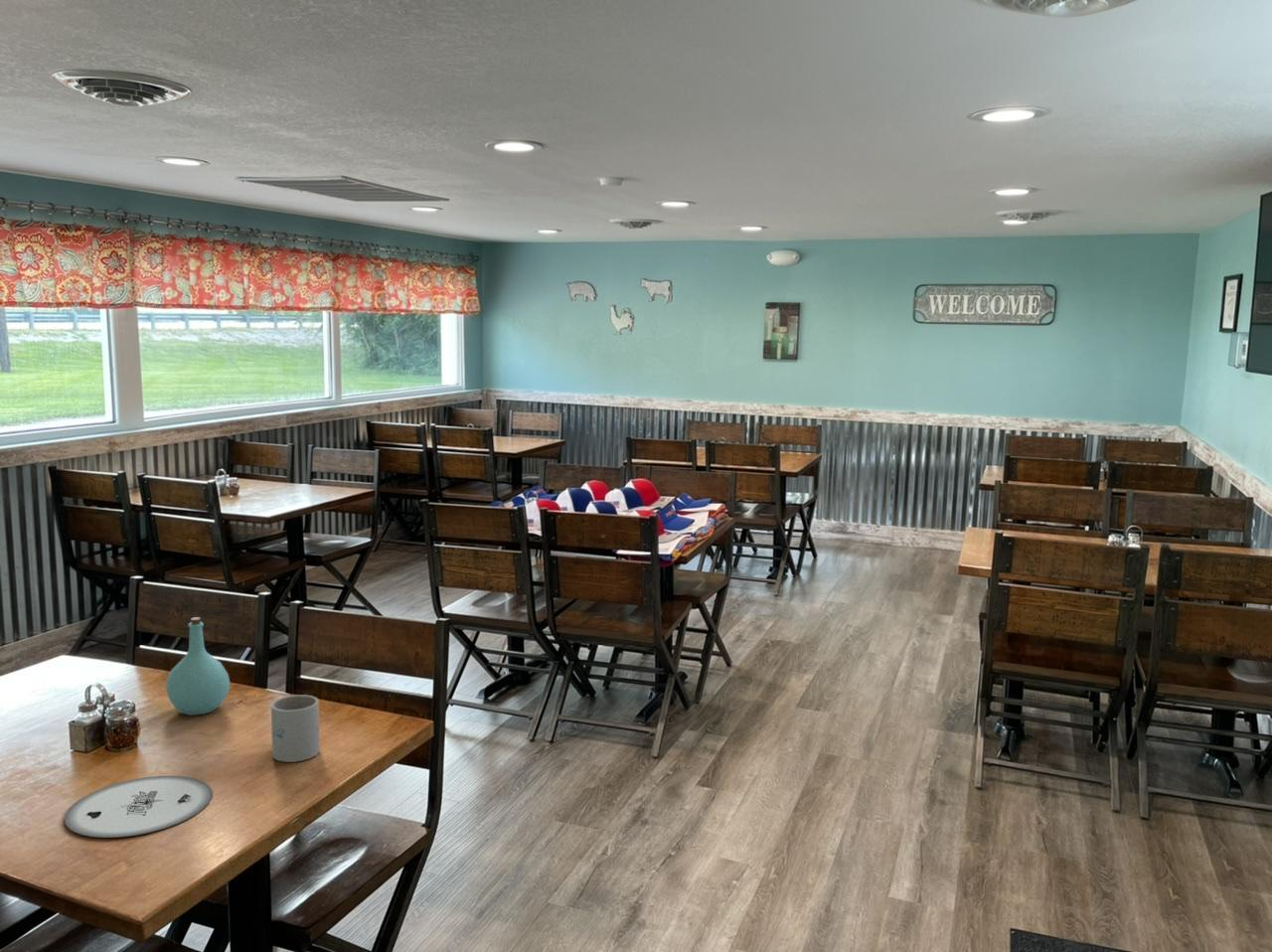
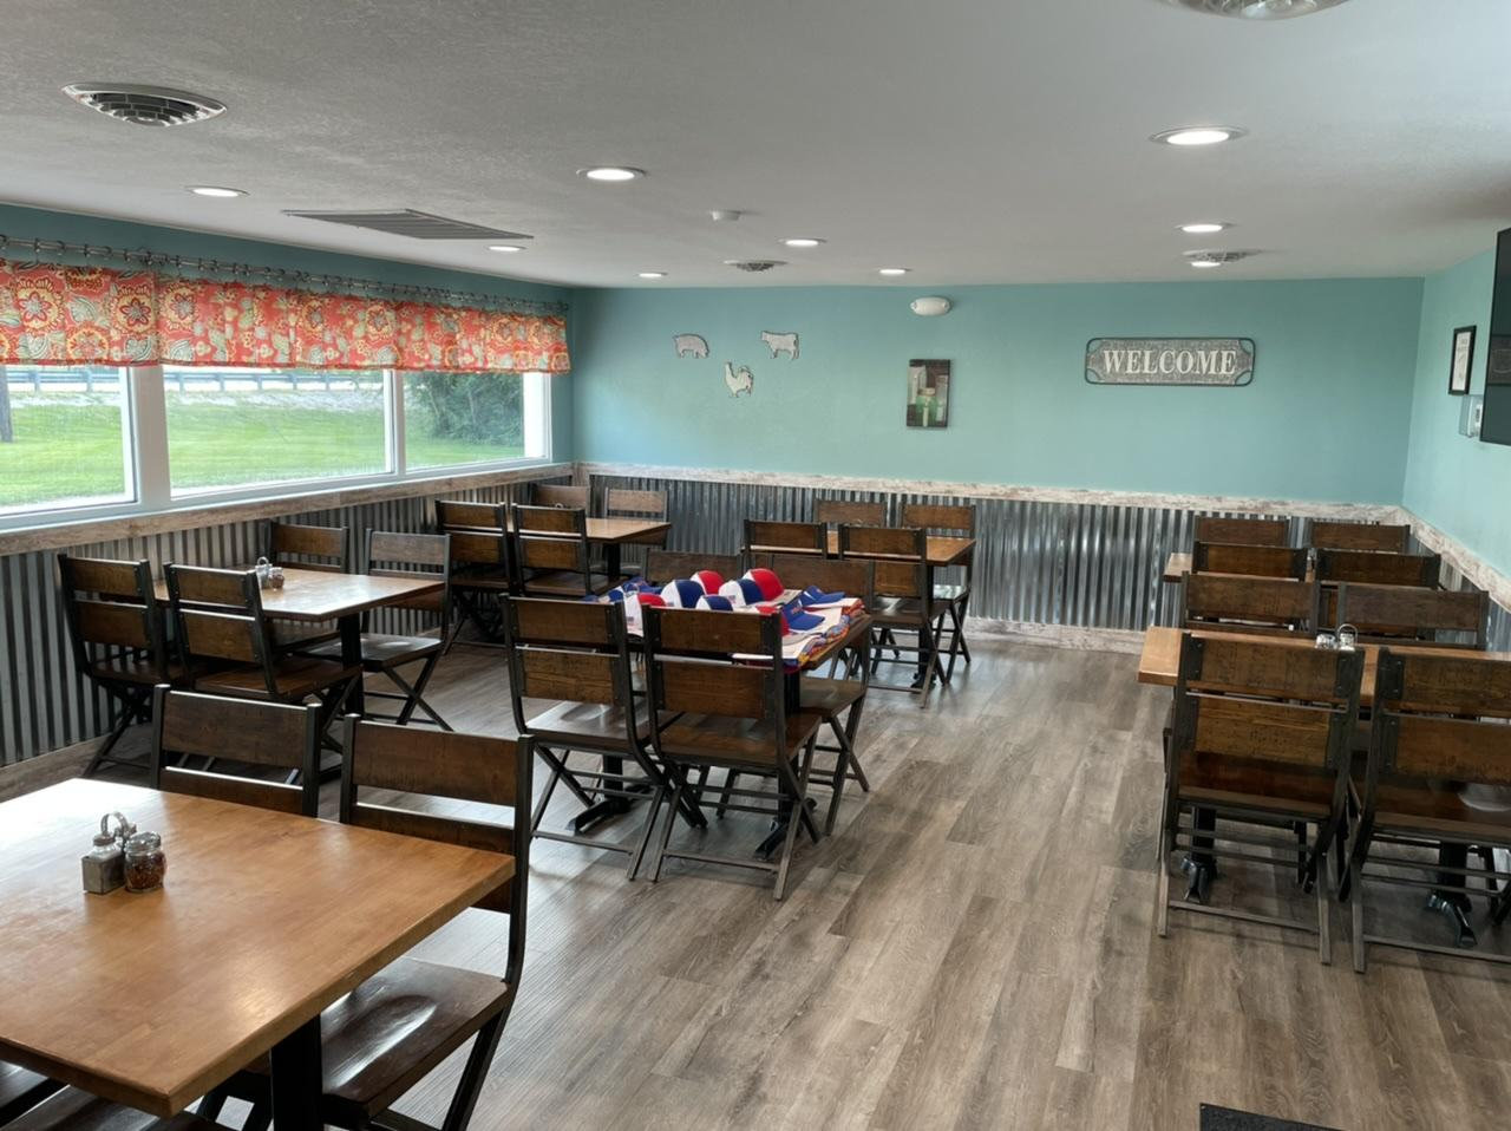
- mug (294, 723)
- plate (140, 803)
- bottle (197, 664)
